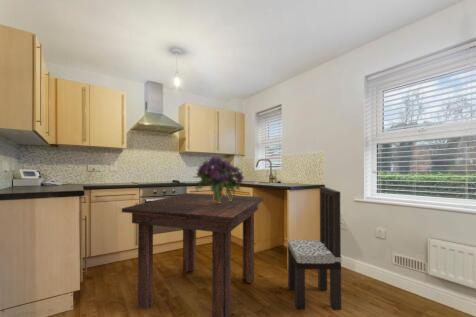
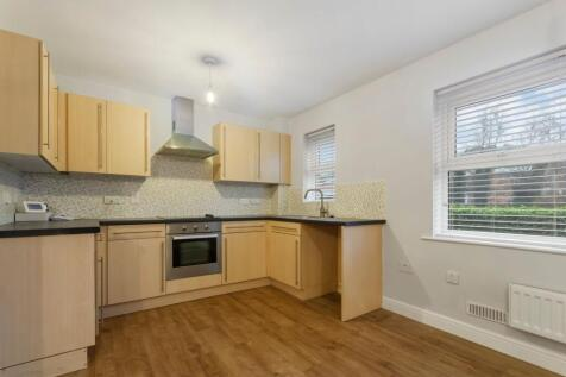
- dining chair (312, 242)
- dining table (195, 246)
- bouquet (217, 179)
